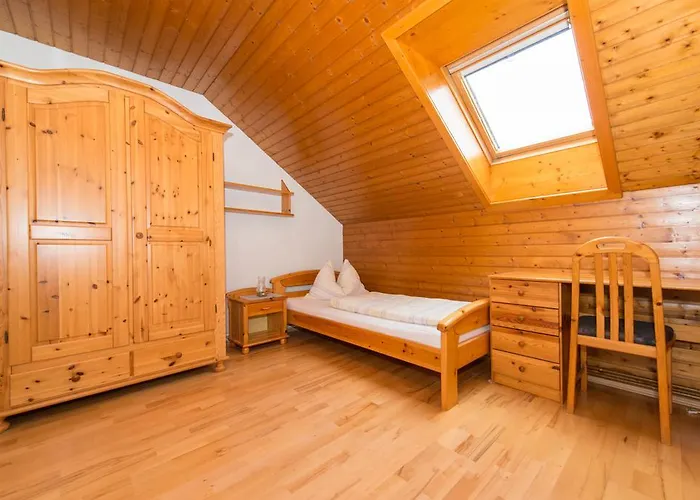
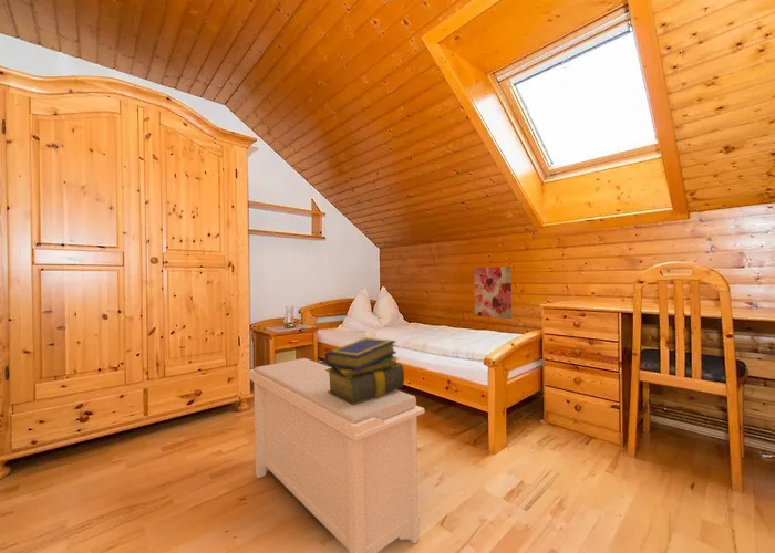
+ stack of books (364, 367)
+ wall art (492, 292)
+ bench (323, 440)
